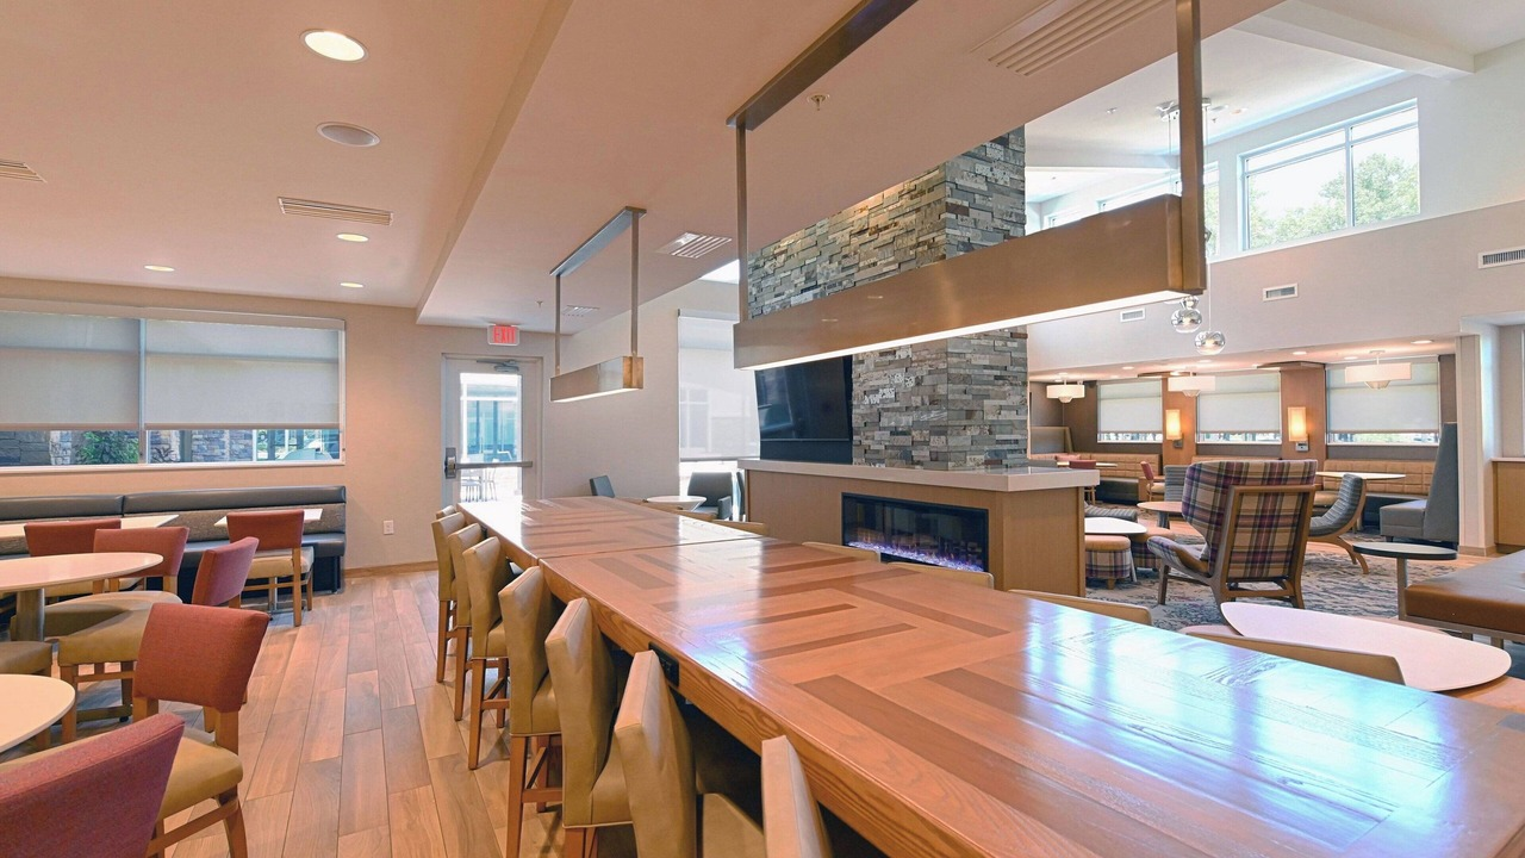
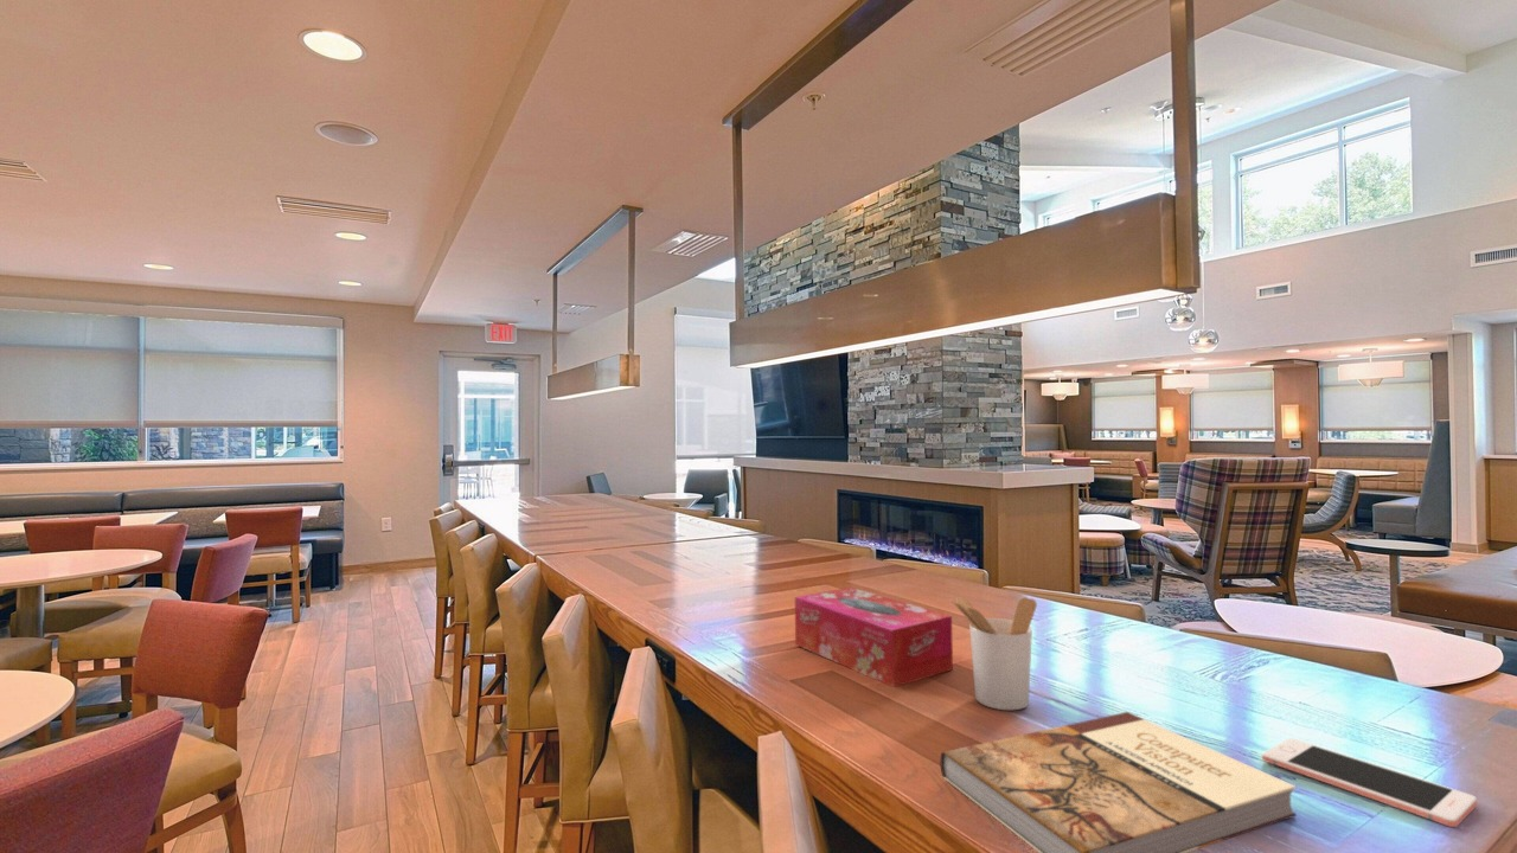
+ cell phone (1362, 777)
+ tissue box (869, 630)
+ utensil holder (990, 647)
+ book (1107, 780)
